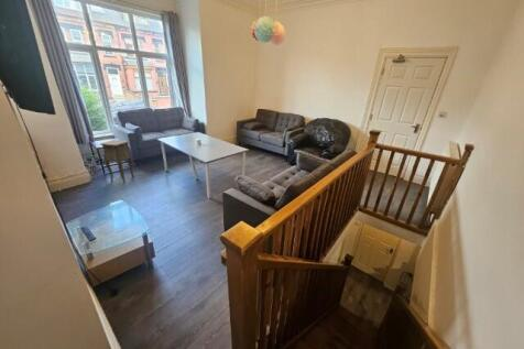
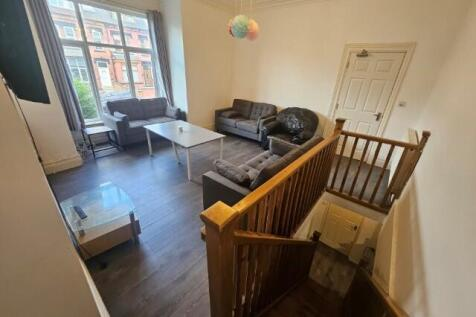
- side table (119, 161)
